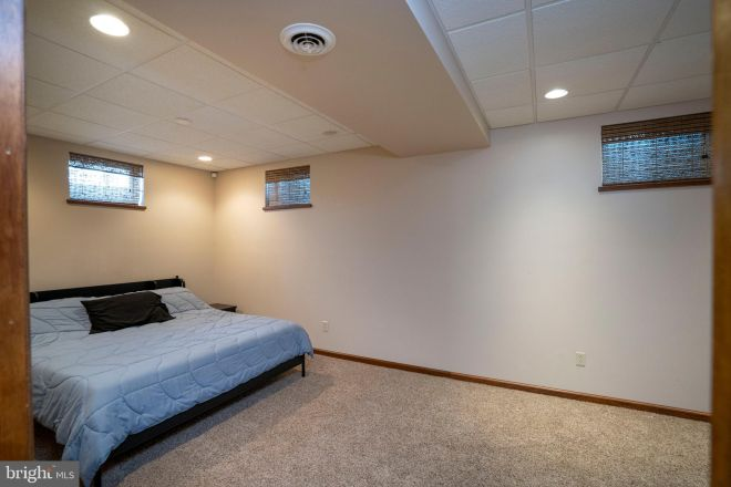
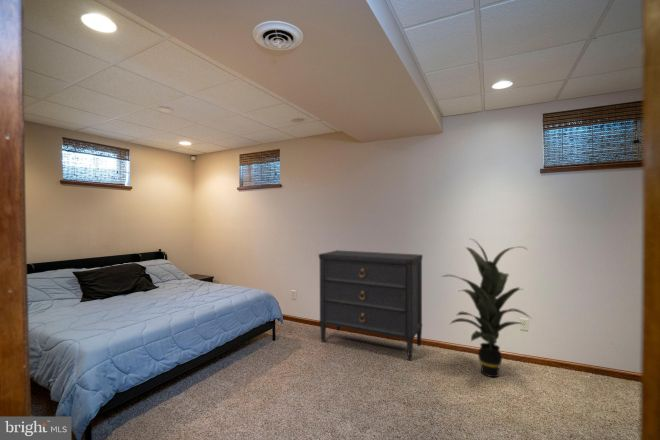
+ indoor plant (484, 304)
+ dresser (369, 298)
